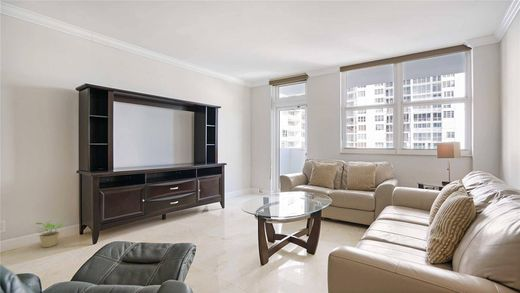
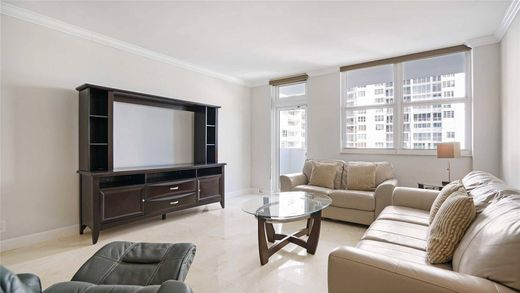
- potted plant (48, 232)
